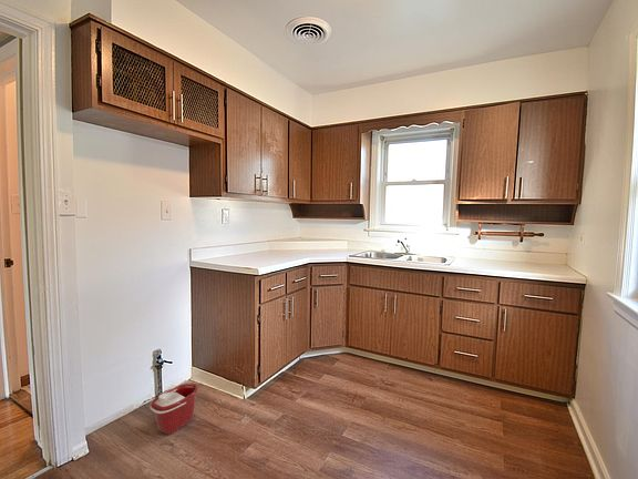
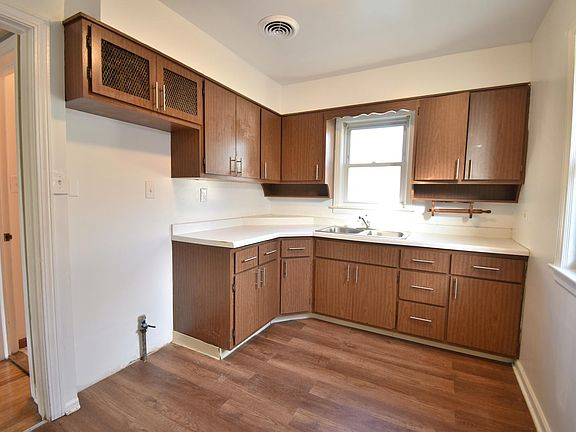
- bucket (176, 407)
